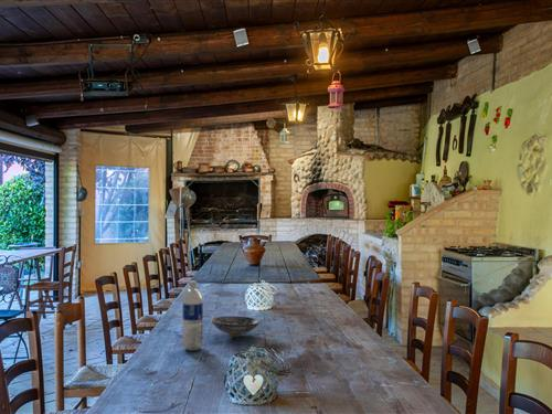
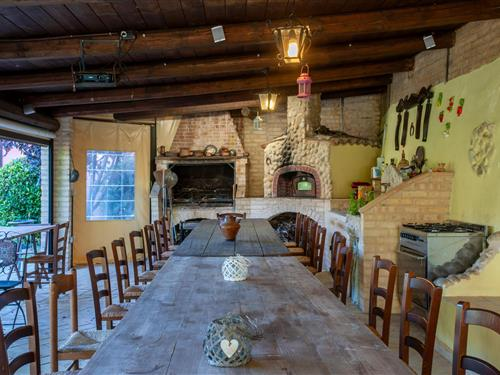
- bowl (235, 327)
- water bottle (192, 315)
